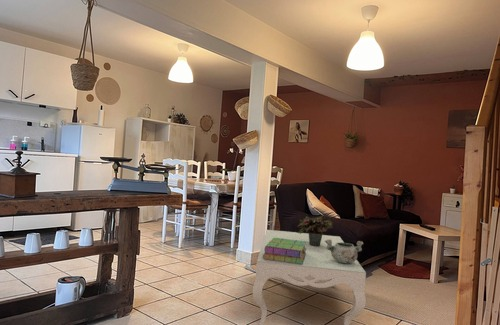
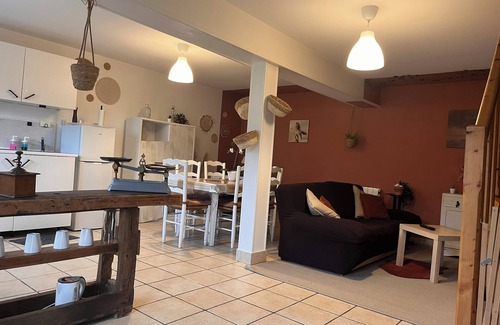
- coffee table (303, 275)
- decorative bowl (343, 250)
- stack of books (286, 249)
- potted plant (314, 230)
